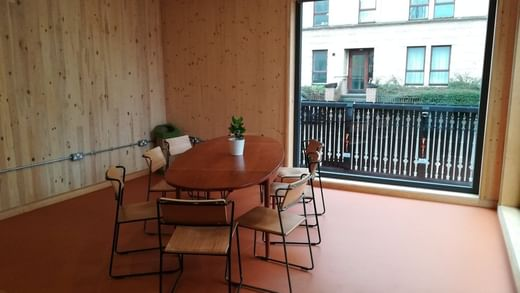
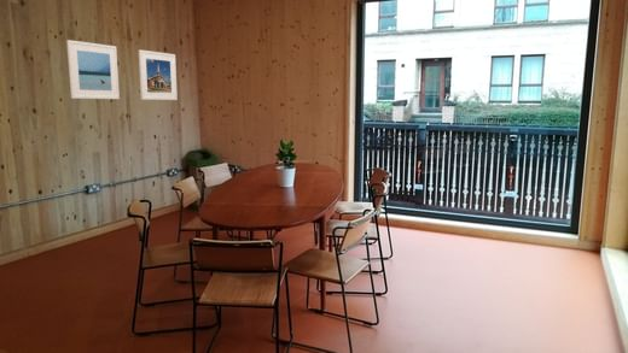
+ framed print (94, 71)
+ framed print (158, 76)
